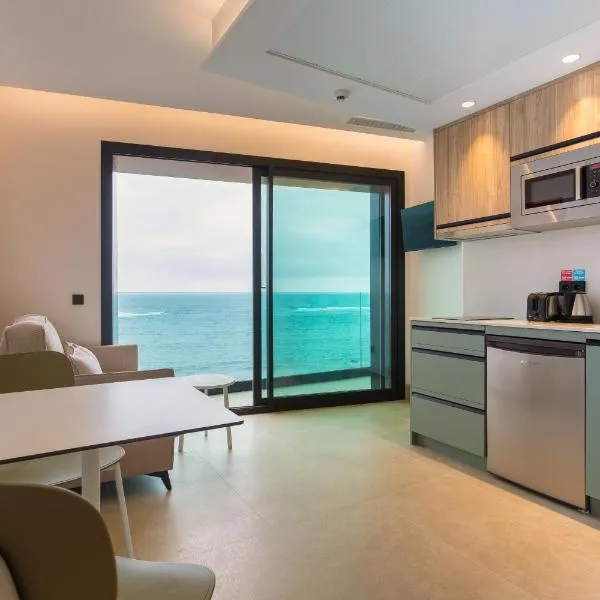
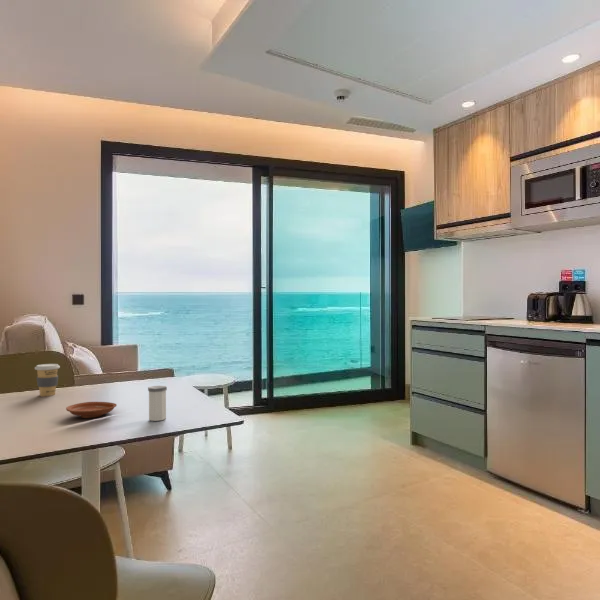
+ coffee cup (47, 380)
+ plate (91, 411)
+ salt shaker (157, 403)
